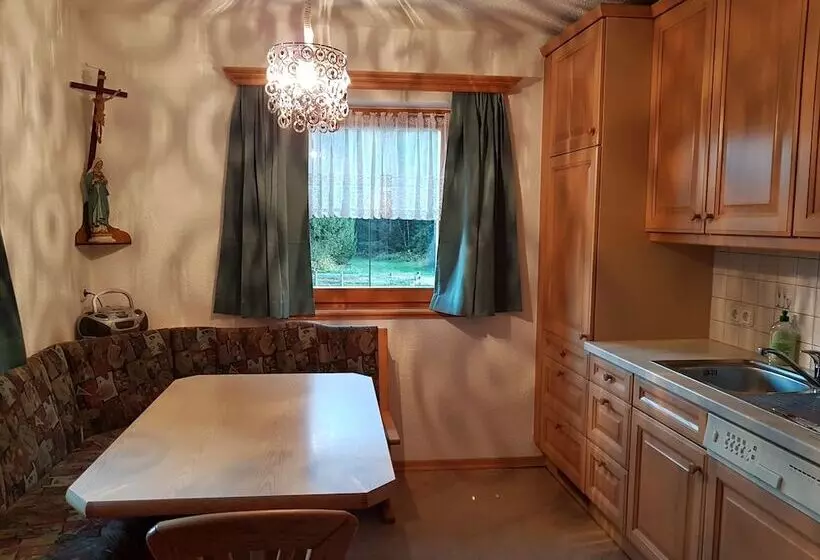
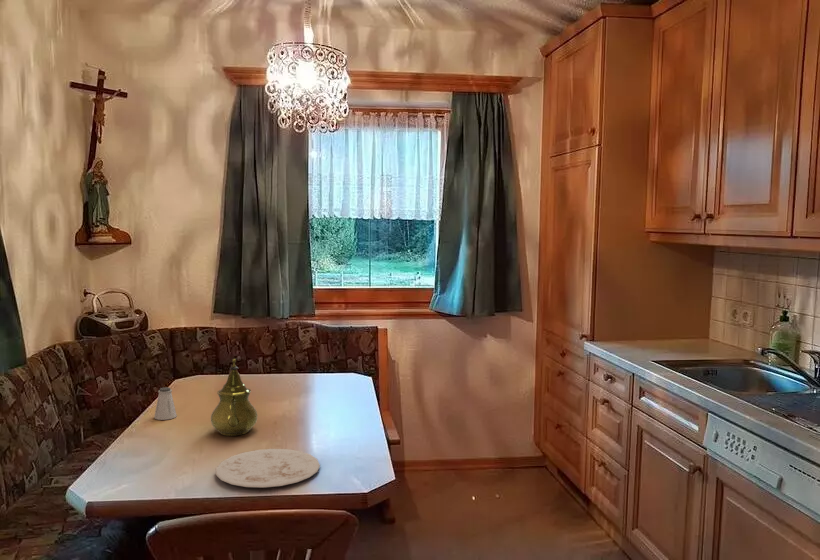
+ plate (268, 468)
+ saltshaker (165, 402)
+ teapot (234, 394)
